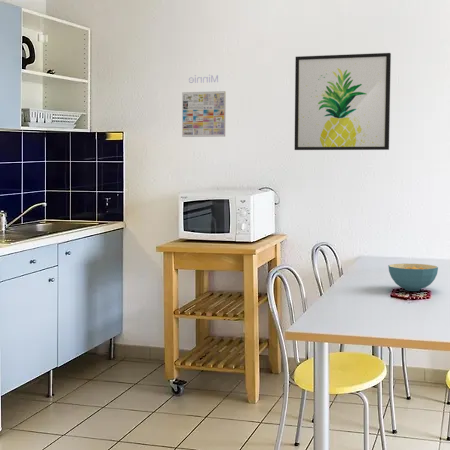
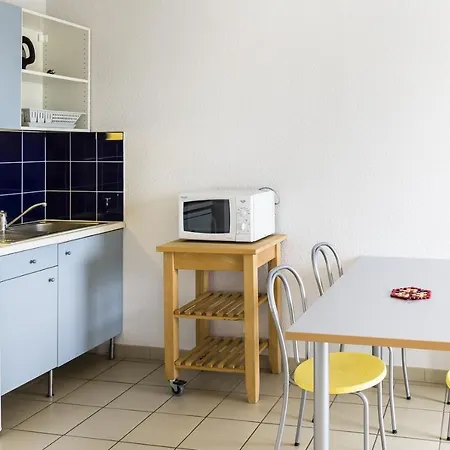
- cereal bowl (412, 278)
- wall art (341, 102)
- calendar (203, 105)
